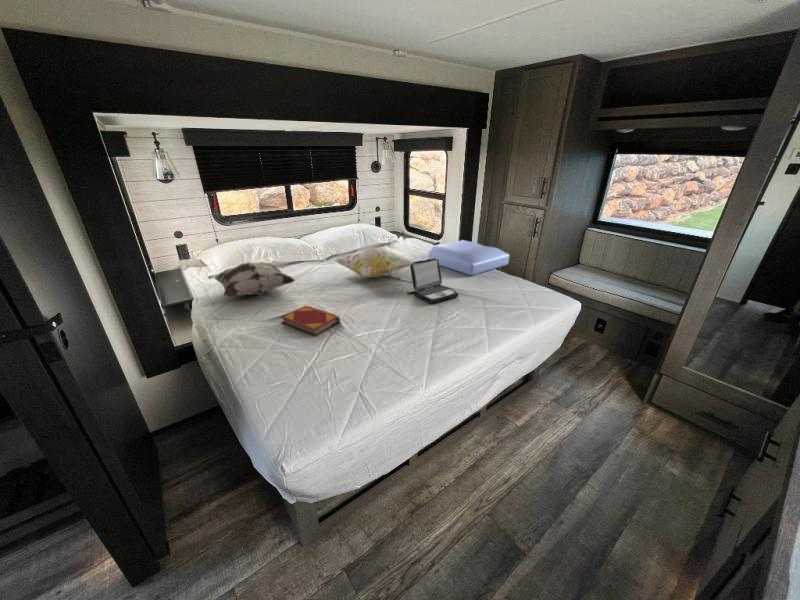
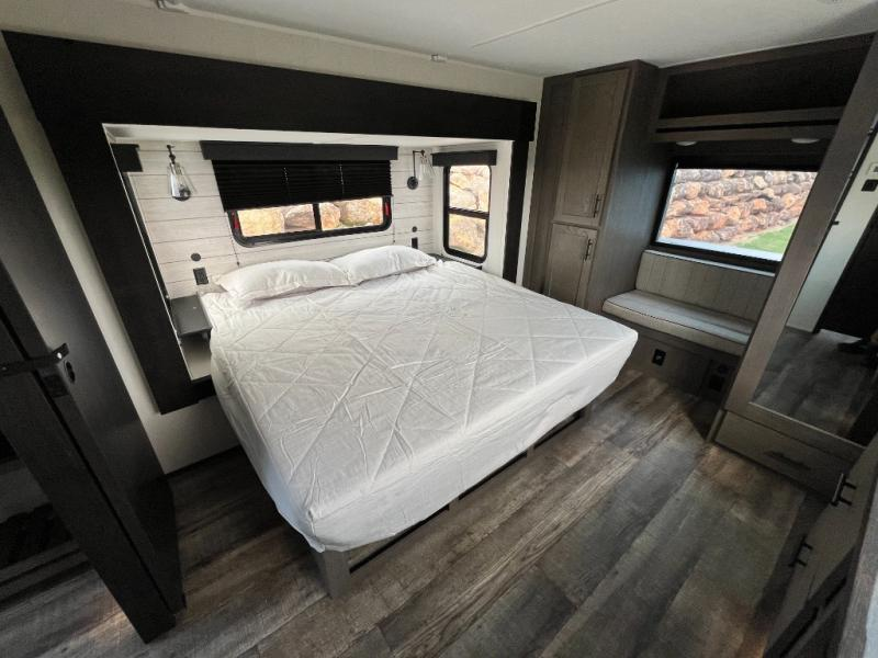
- decorative pillow (250, 278)
- cushion (468, 254)
- decorative pillow (374, 262)
- laptop (433, 279)
- hardback book (310, 319)
